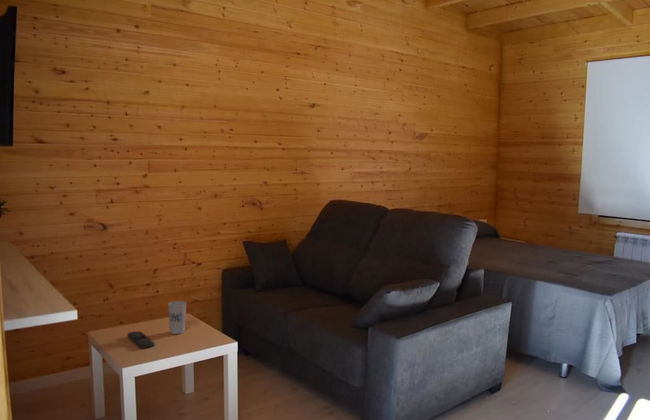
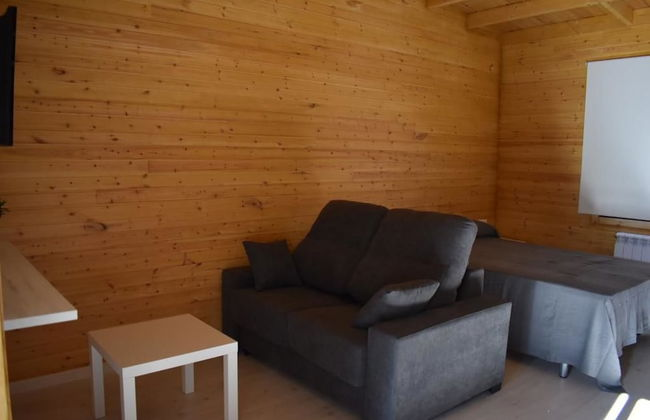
- remote control (140, 339)
- cup (177, 317)
